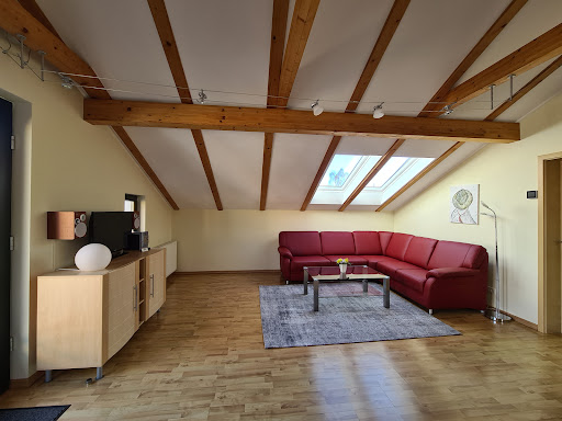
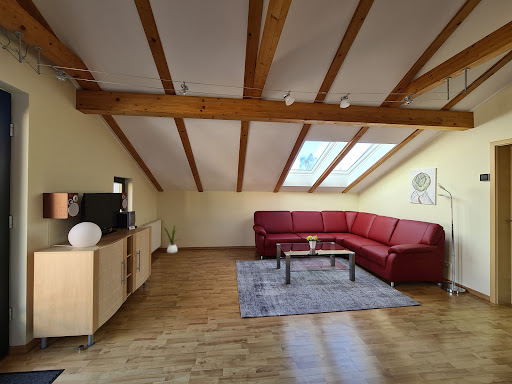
+ house plant (170, 237)
